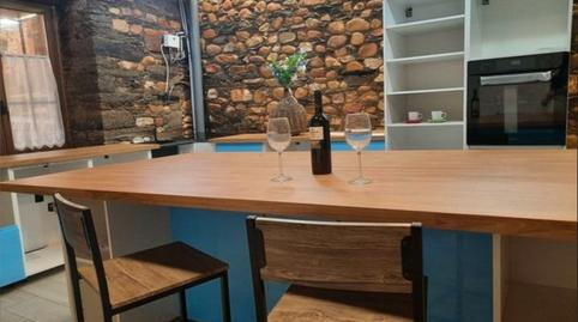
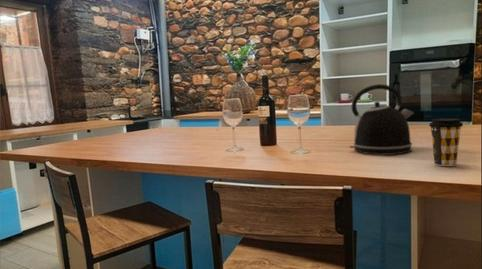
+ coffee cup (445, 142)
+ kettle (381, 117)
